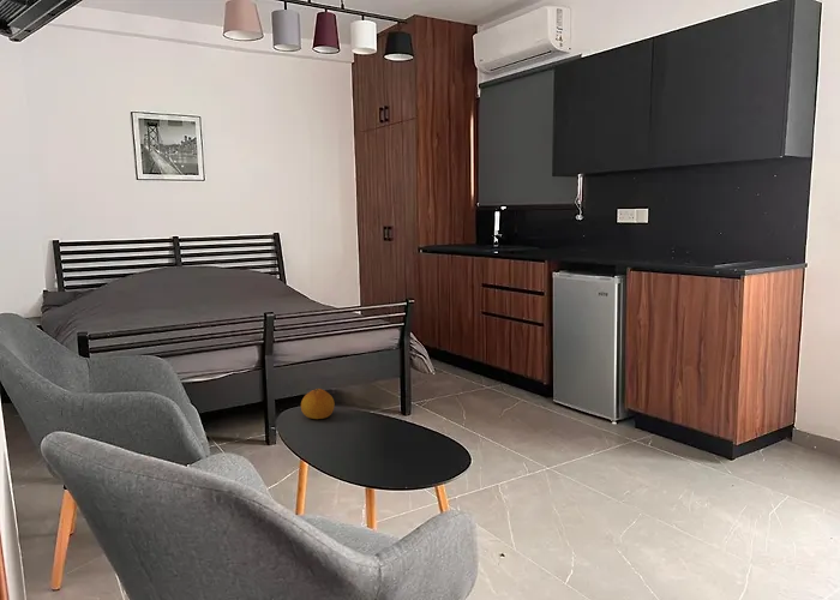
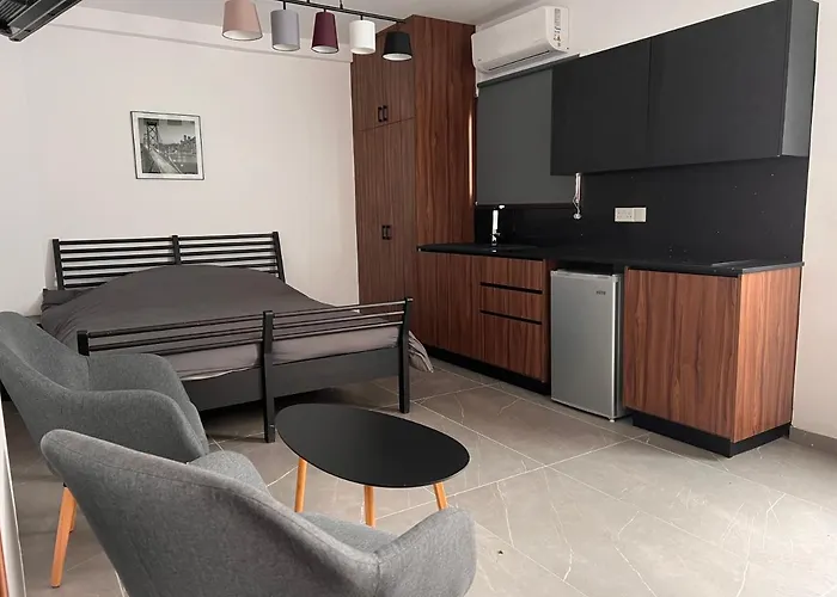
- fruit (318, 402)
